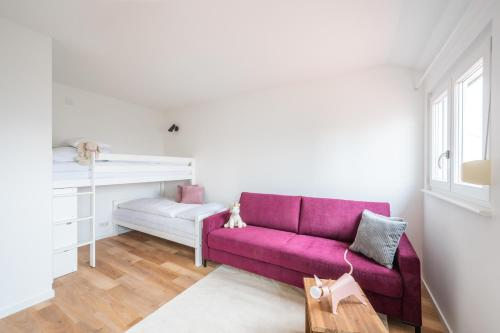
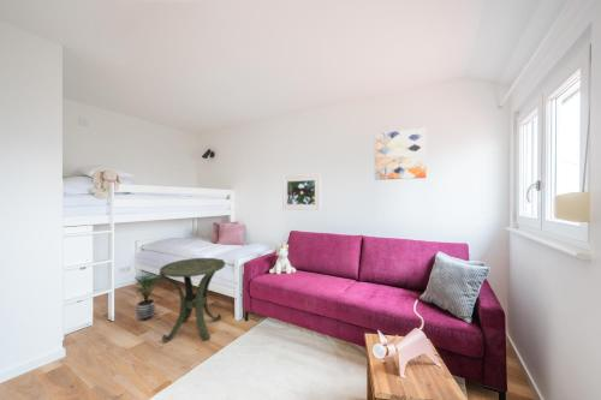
+ potted plant (147, 294)
+ side table (194, 297)
+ wall art (399, 155)
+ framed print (300, 192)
